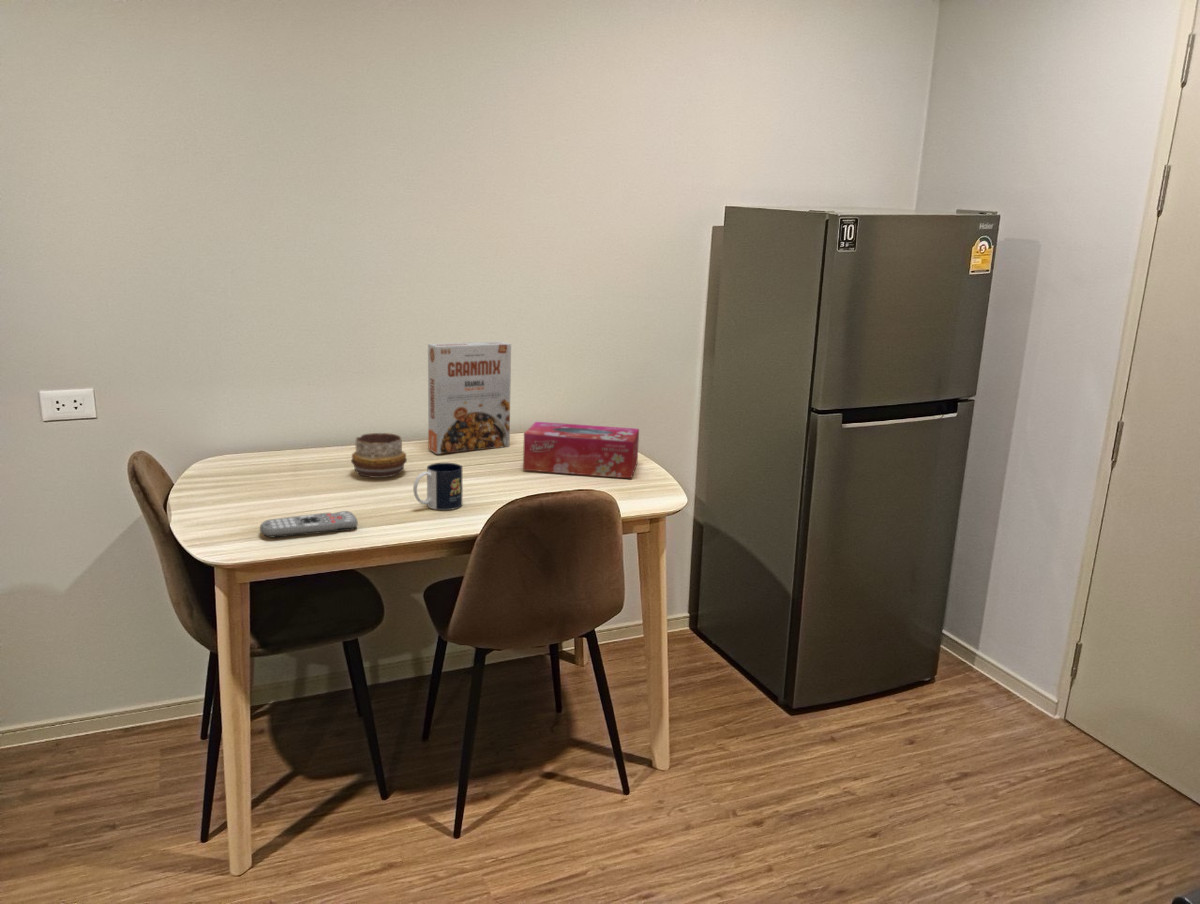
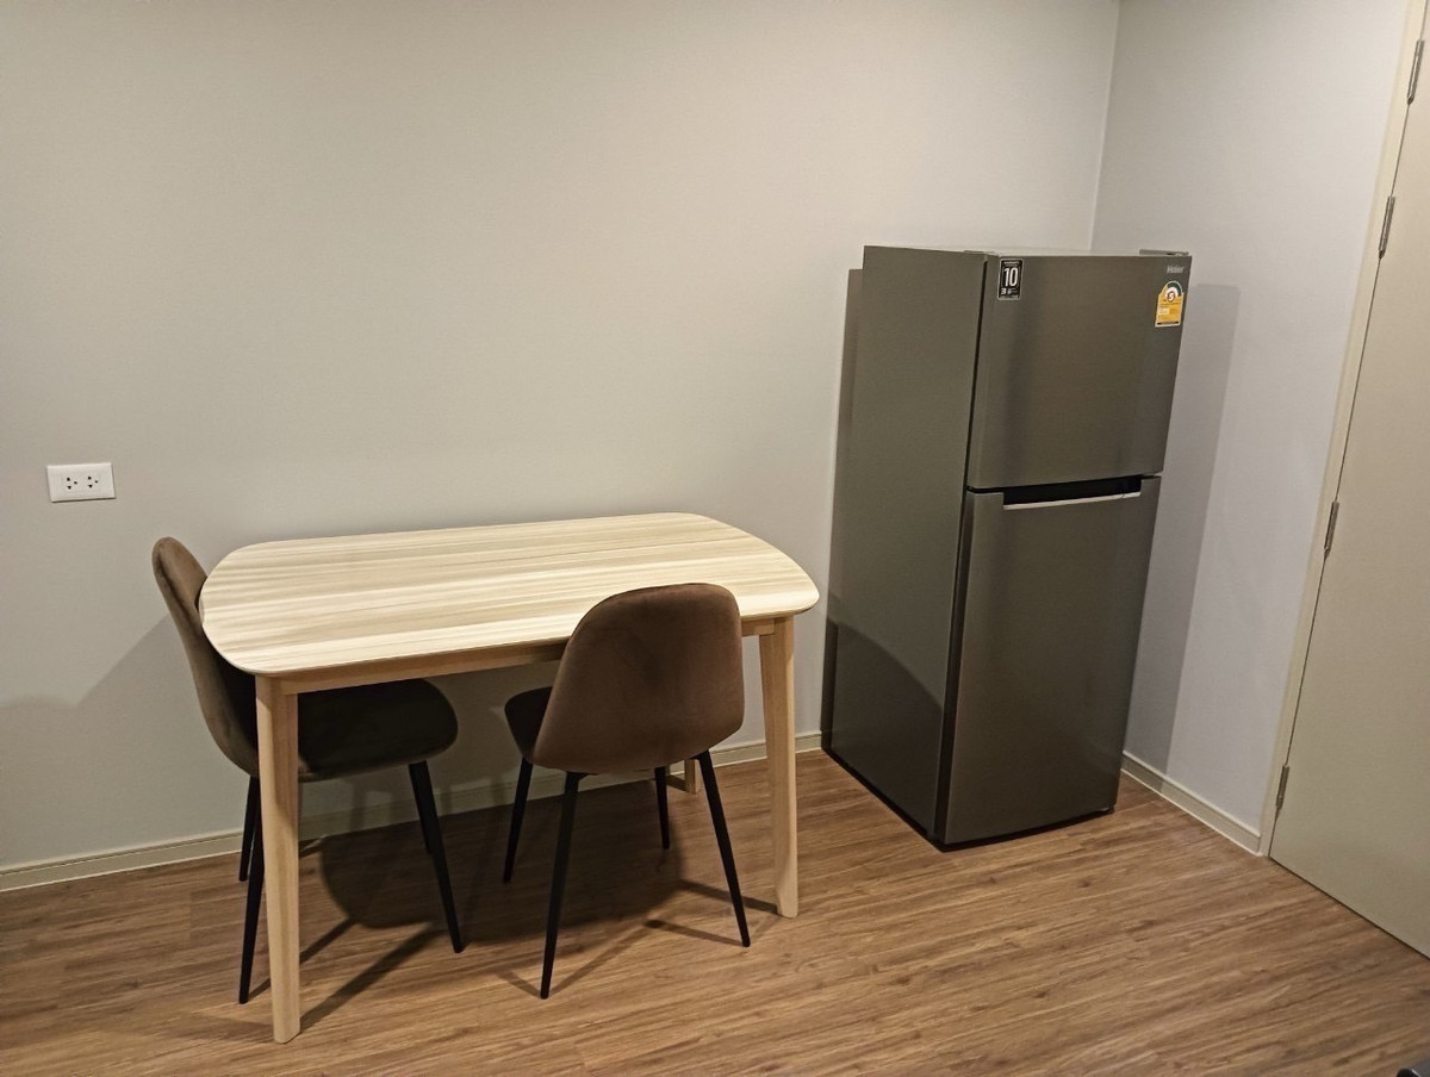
- remote control (309, 524)
- cereal box (469, 396)
- tissue box (582, 449)
- decorative bowl (379, 455)
- mug (437, 487)
